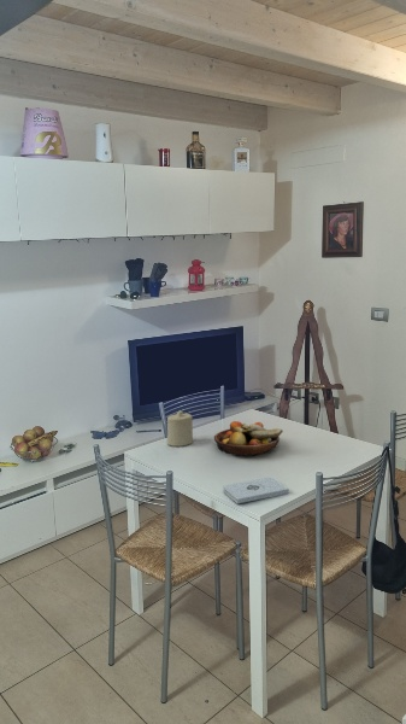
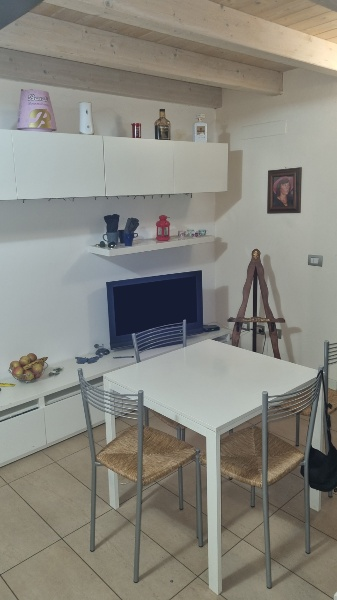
- notepad (254, 489)
- fruit bowl (247, 433)
- candle (180, 426)
